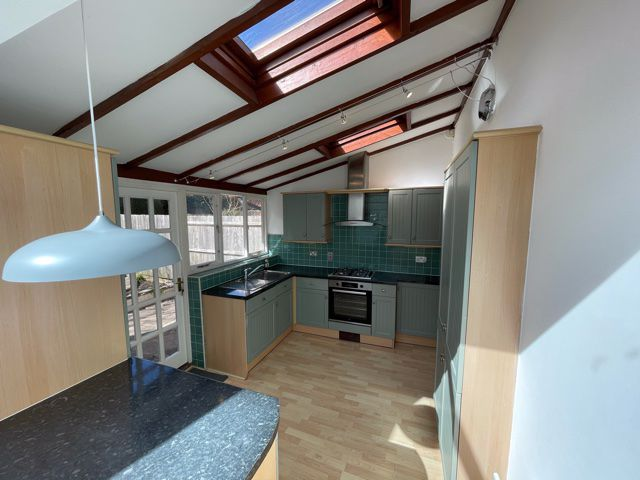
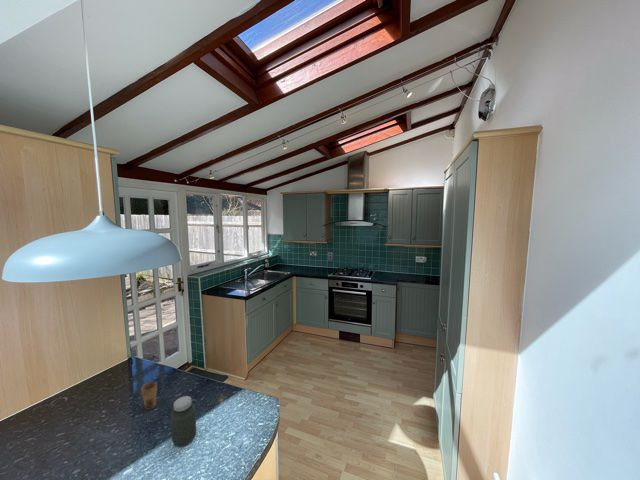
+ cup (149, 393)
+ jar (183, 419)
